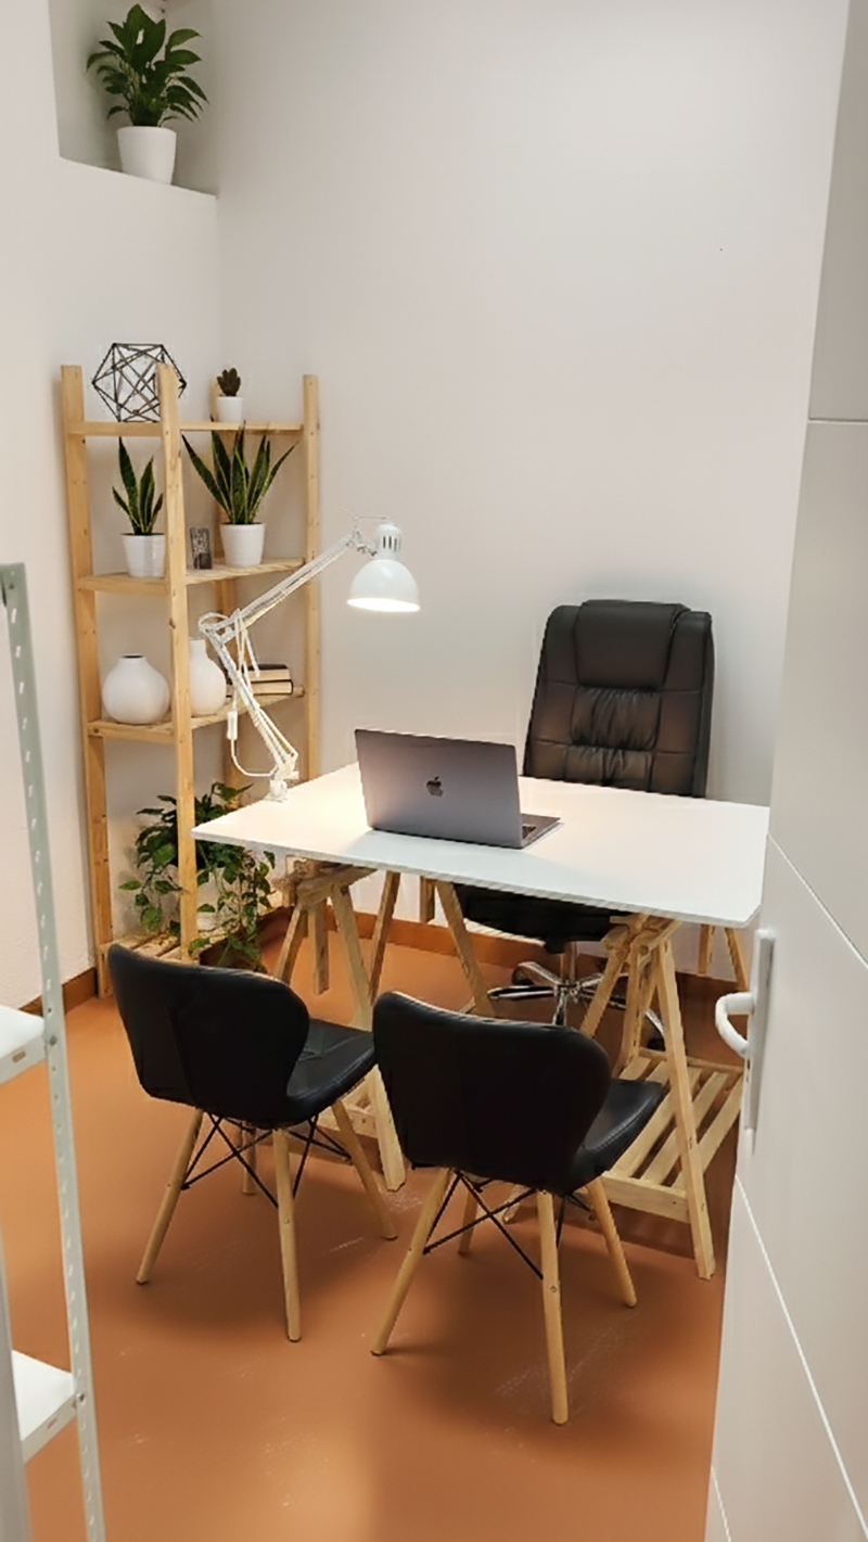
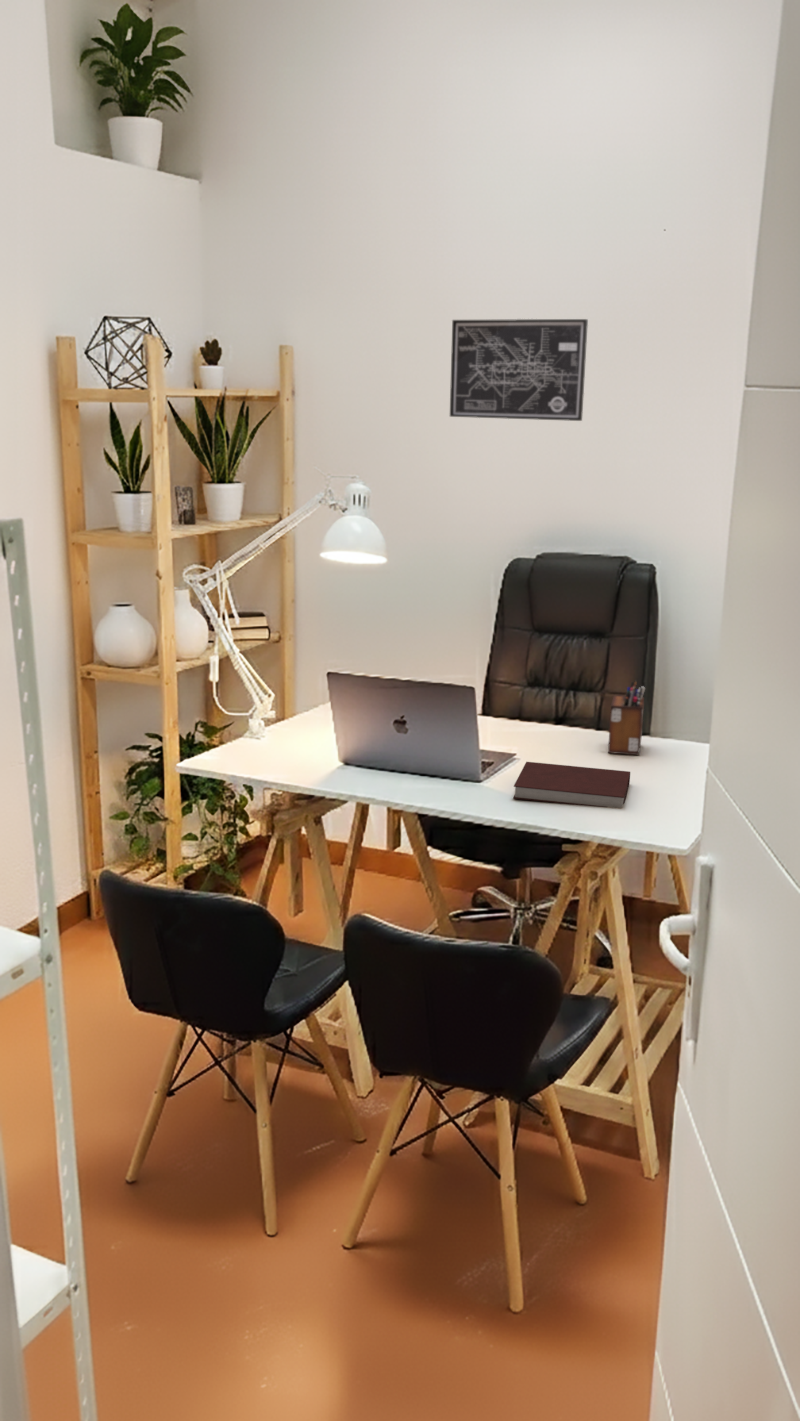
+ desk organizer (626, 715)
+ notebook (572, 784)
+ wall art (516, 369)
